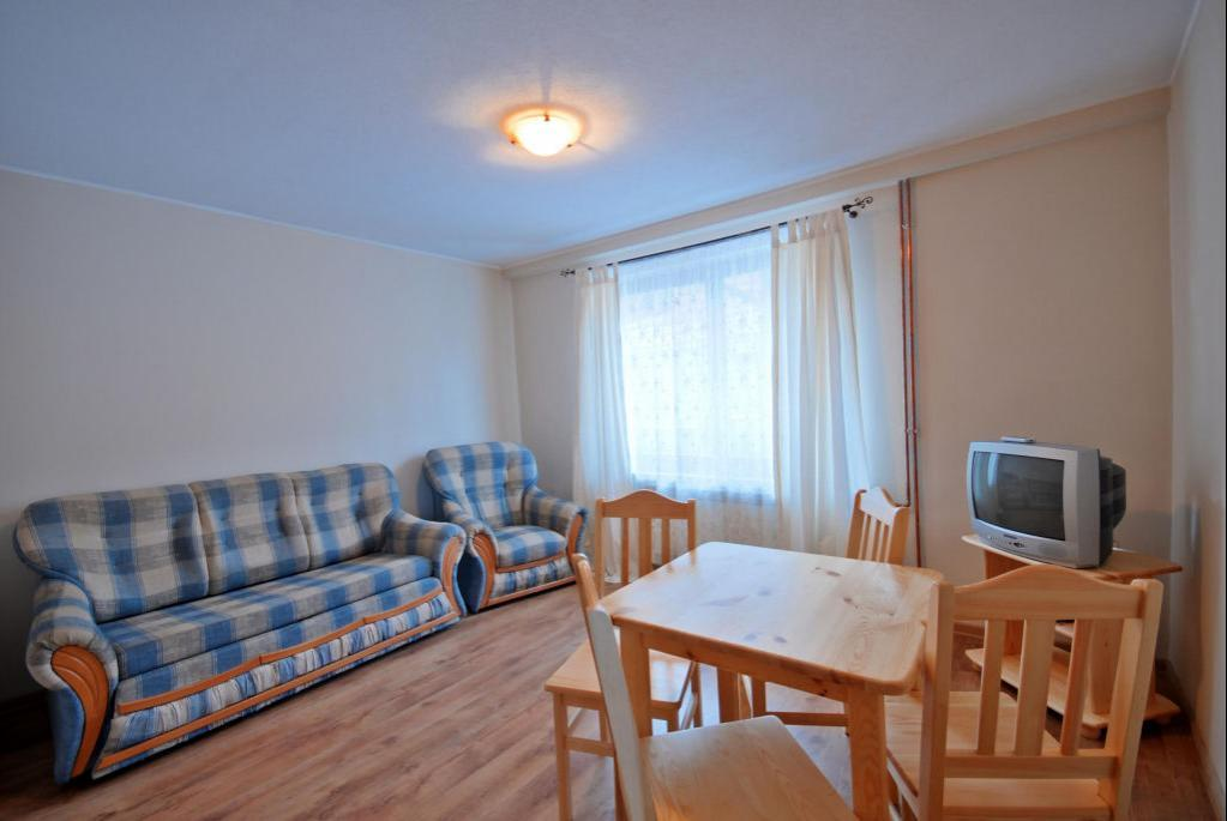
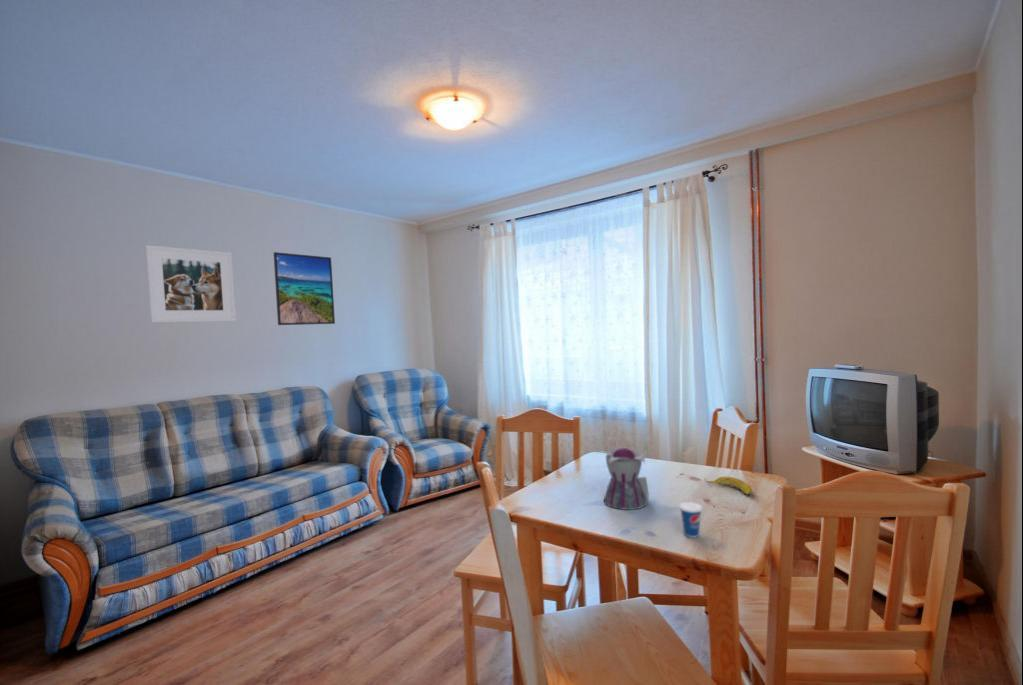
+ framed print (193, 285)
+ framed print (305, 289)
+ cup (690, 512)
+ teapot (623, 472)
+ banana (730, 484)
